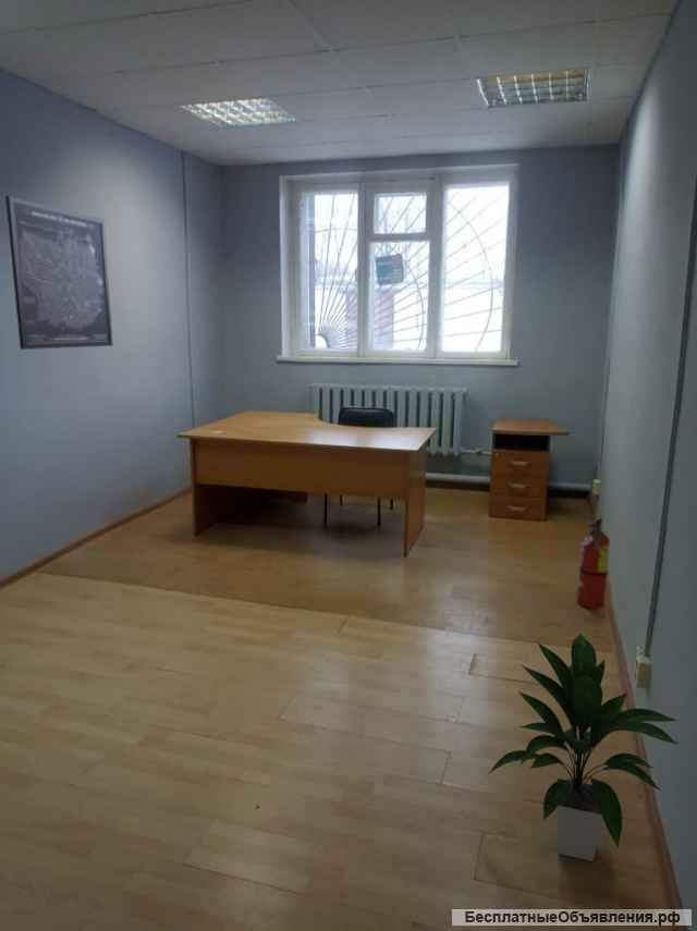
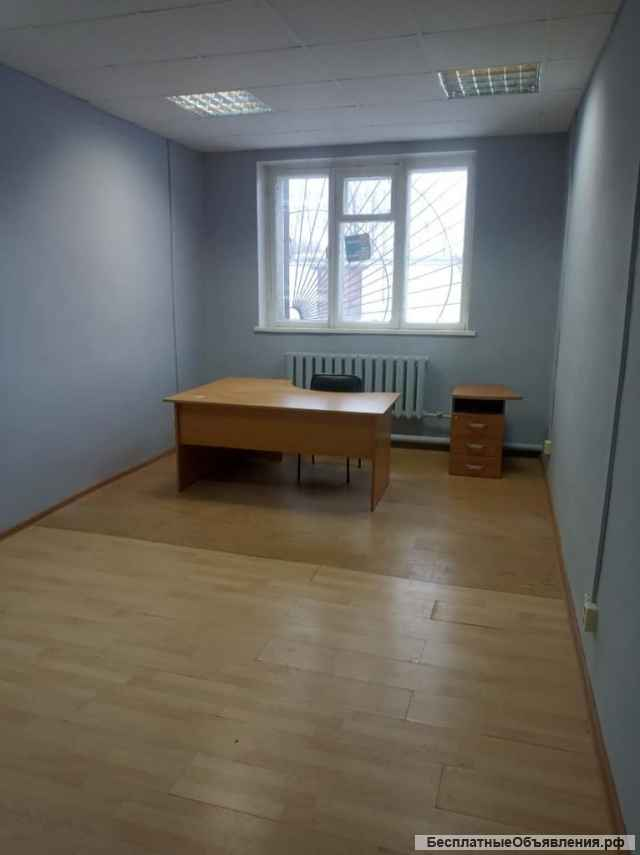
- fire extinguisher (589, 558)
- indoor plant (575, 746)
- wall art (65, 279)
